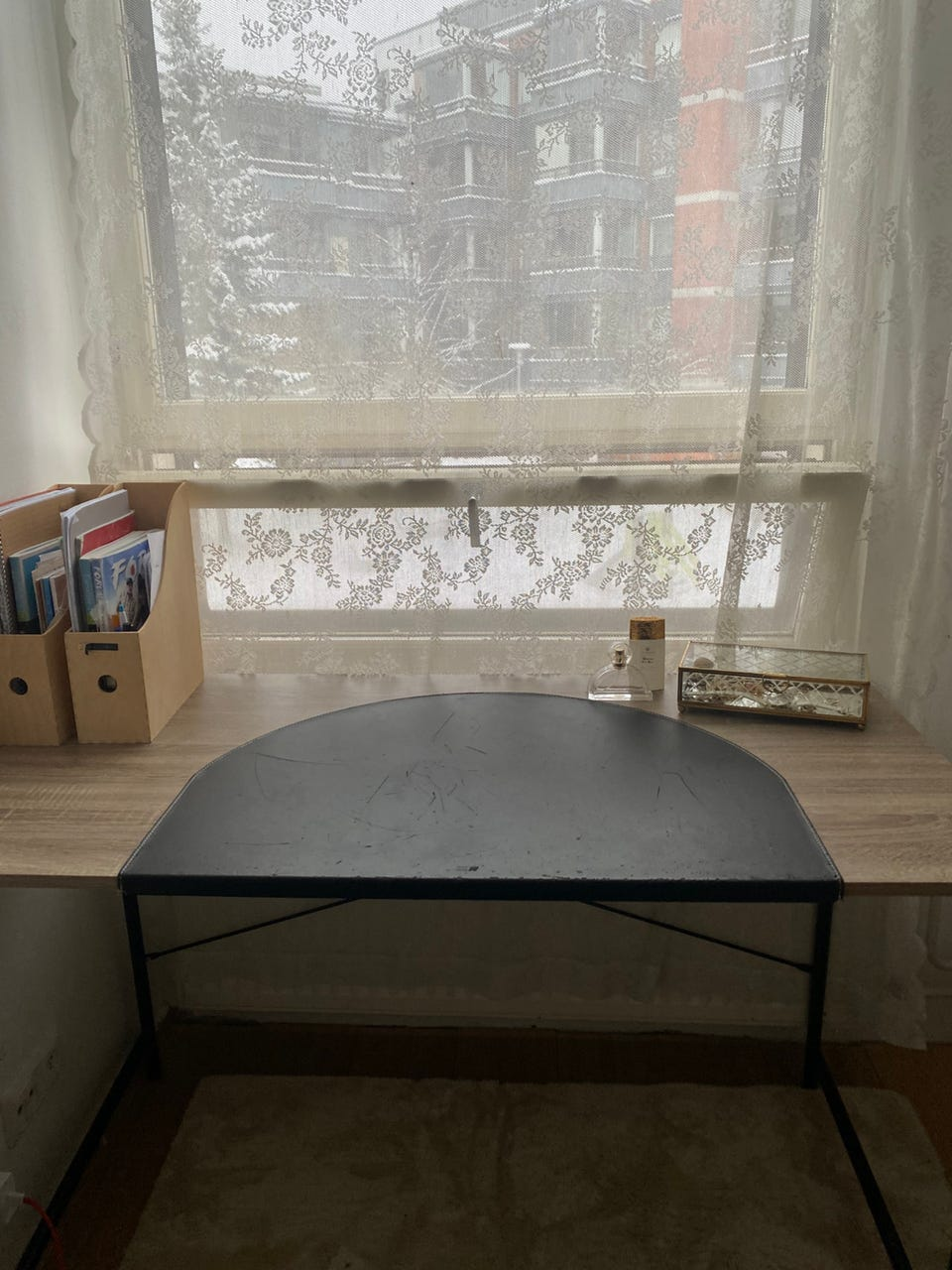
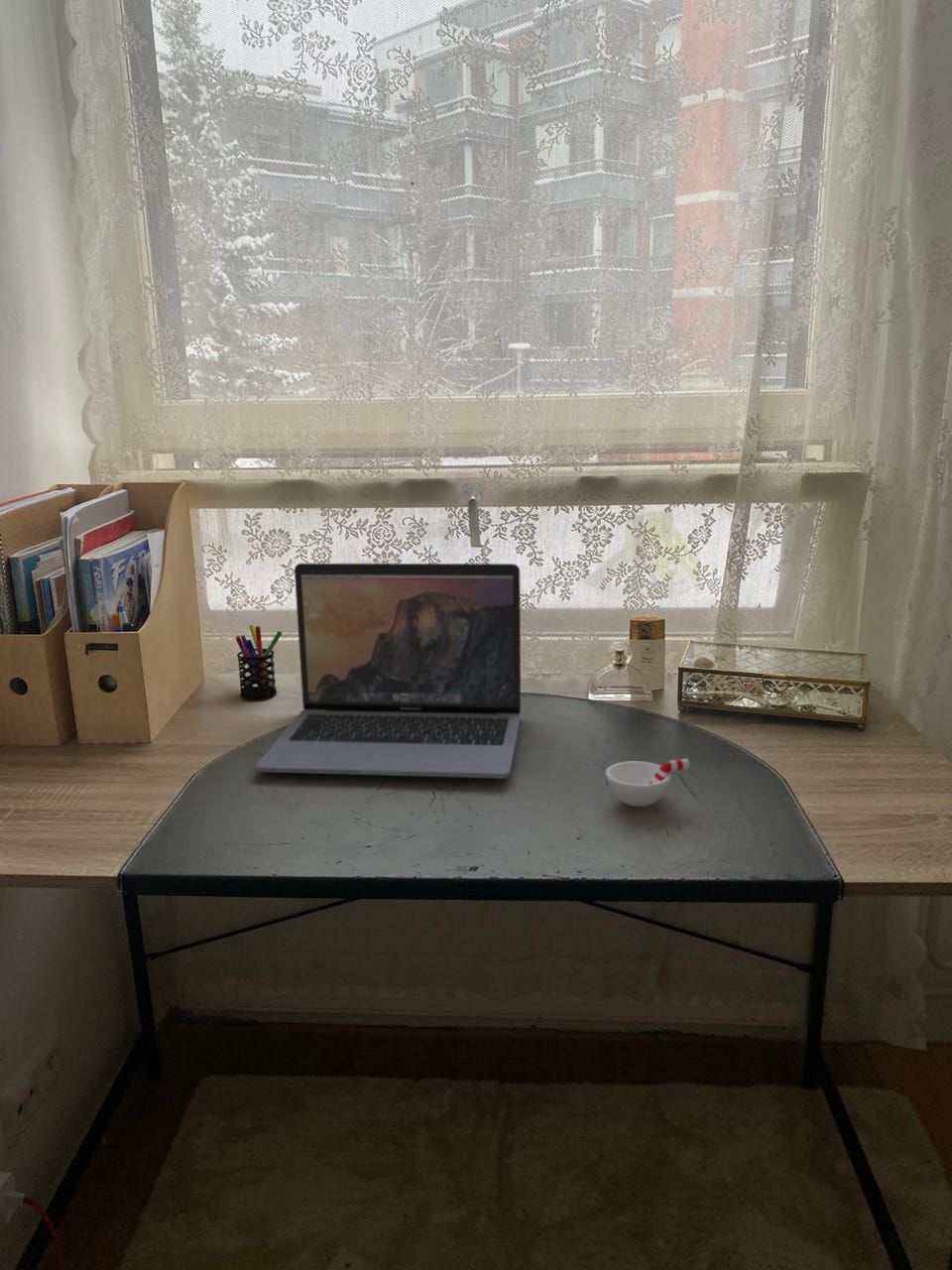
+ cup (645, 782)
+ pen holder (260, 658)
+ laptop (394, 664)
